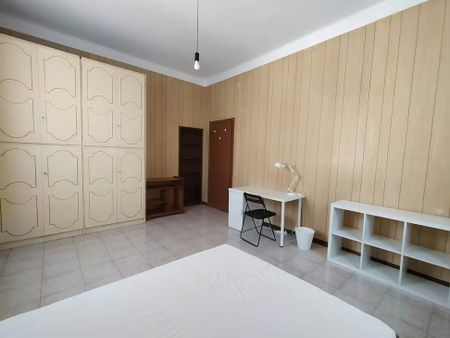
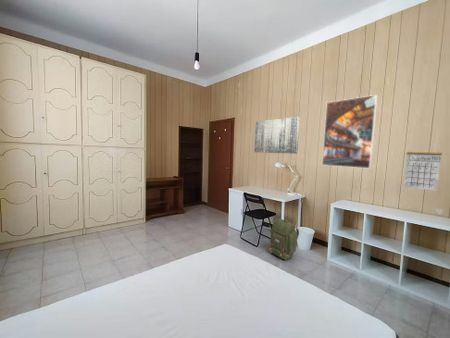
+ backpack (284, 237)
+ wall art (274, 136)
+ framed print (347, 133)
+ calendar (422, 166)
